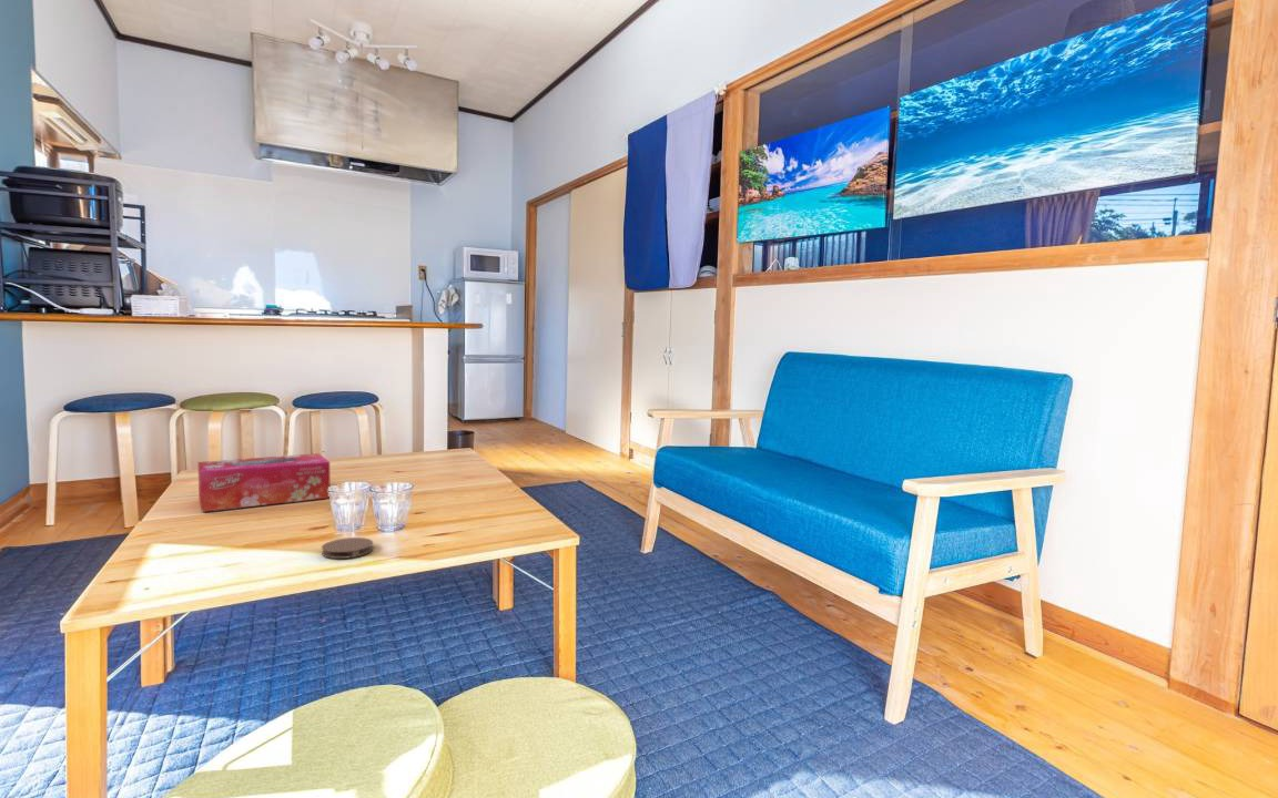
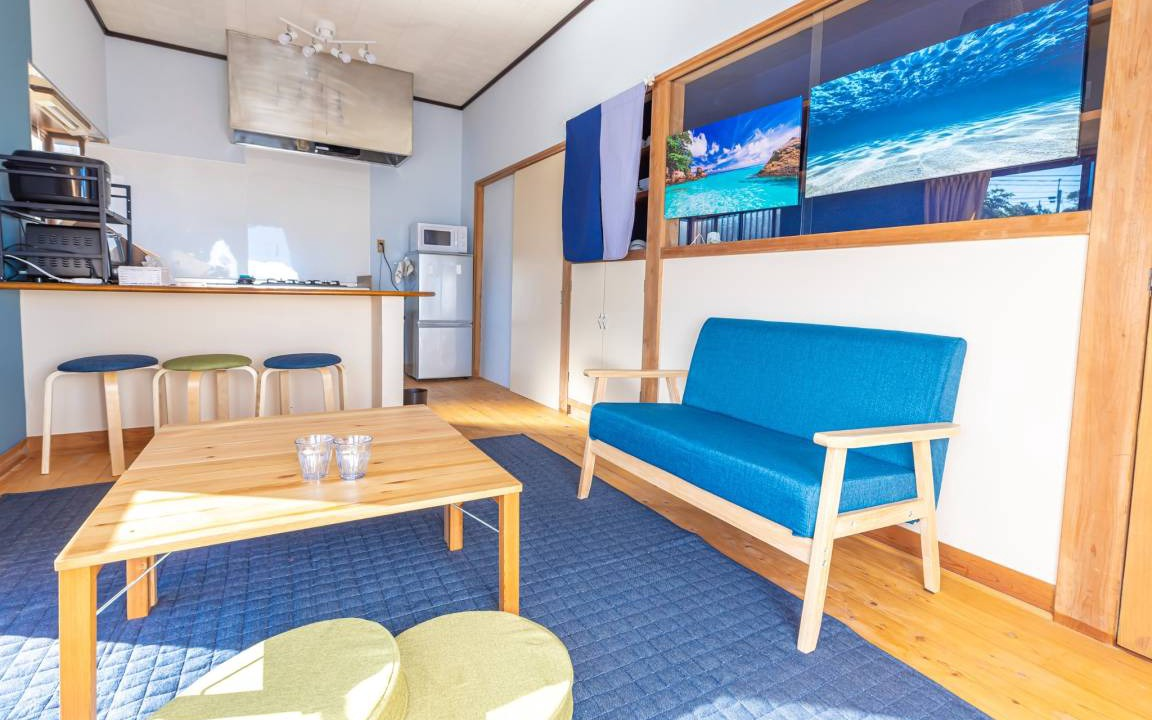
- coaster (347, 548)
- tissue box (265, 480)
